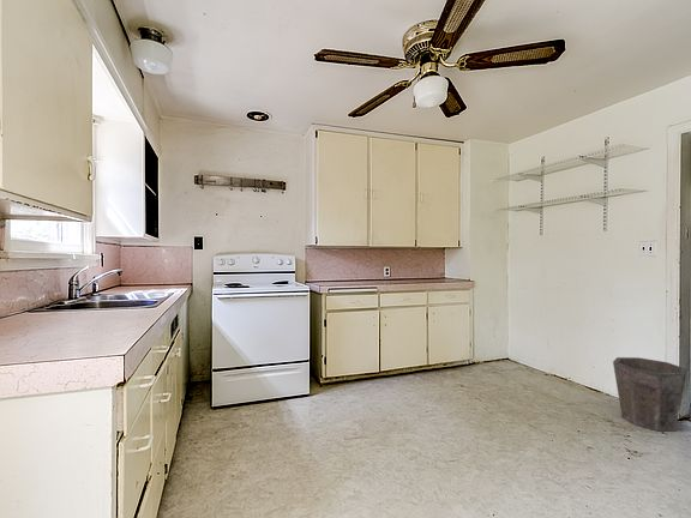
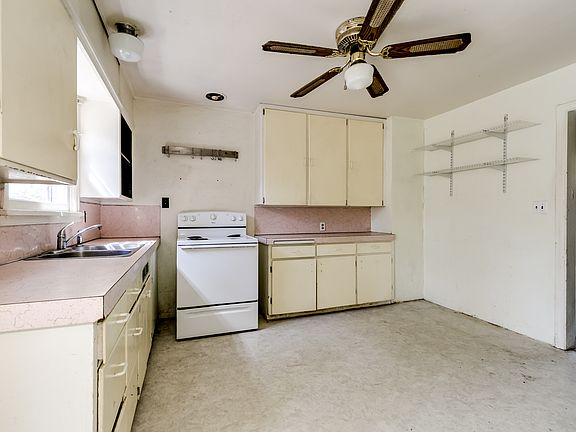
- waste bin (648, 393)
